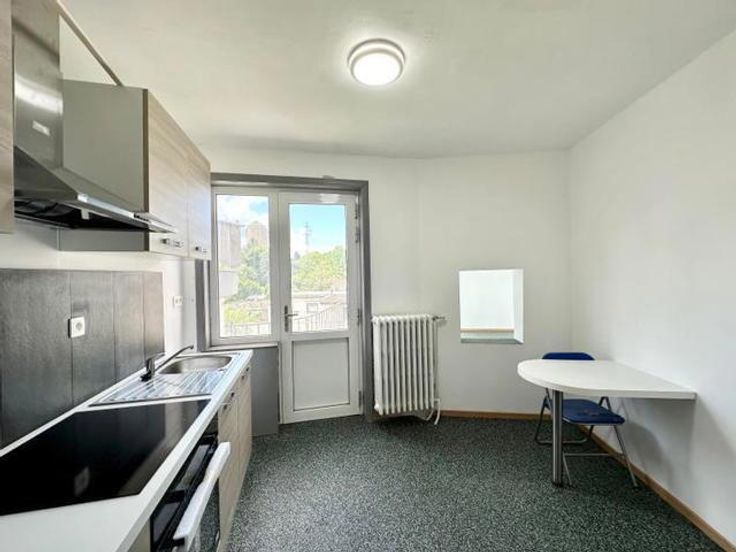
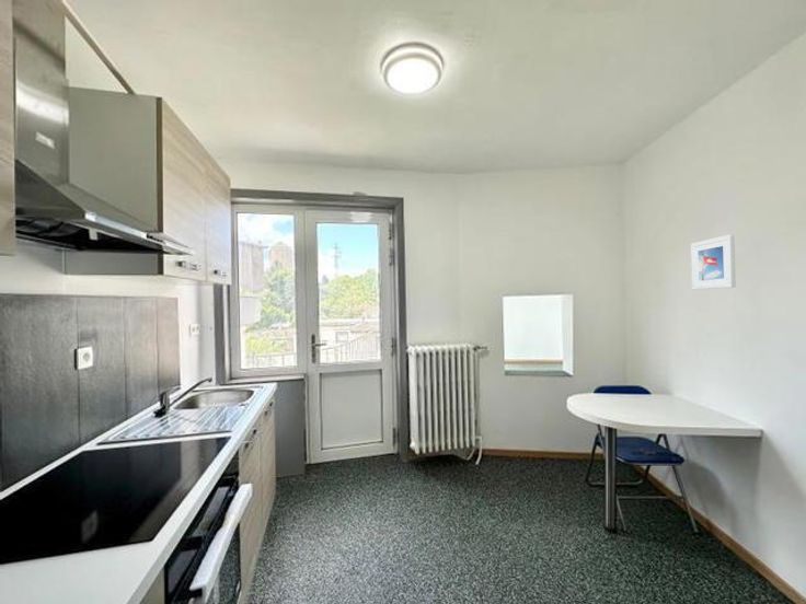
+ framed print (711, 264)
